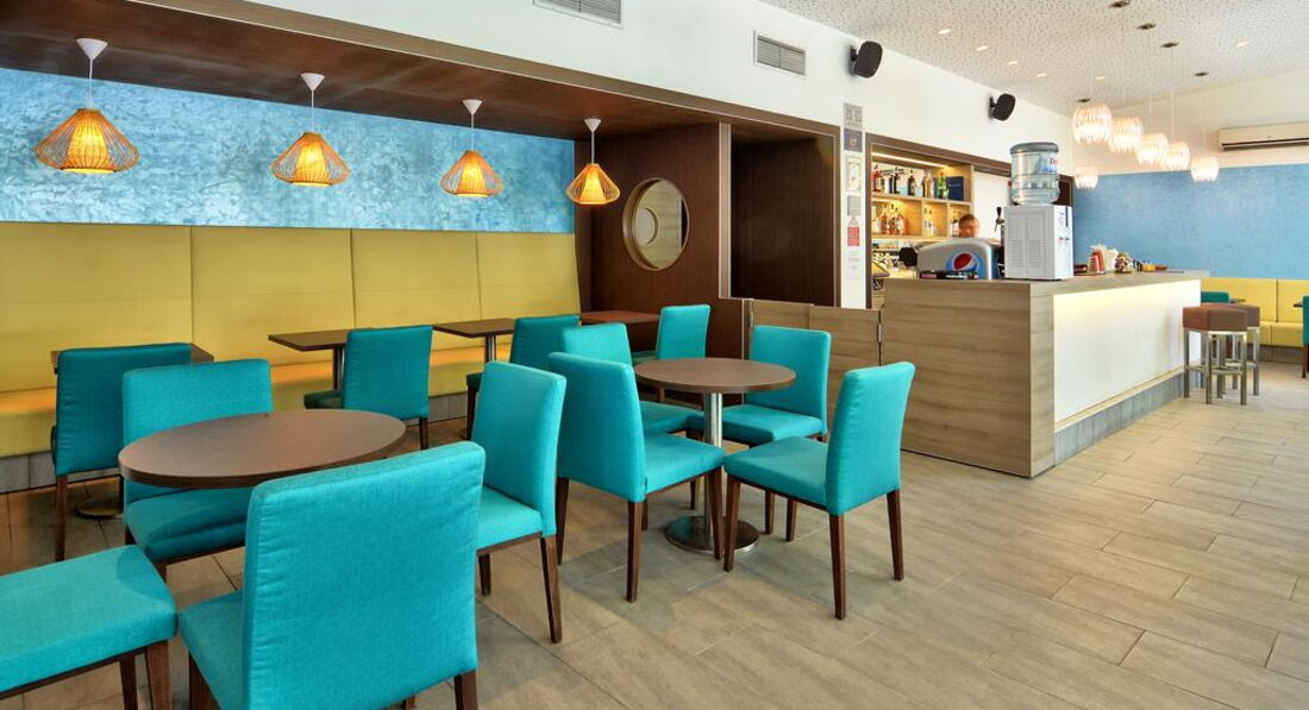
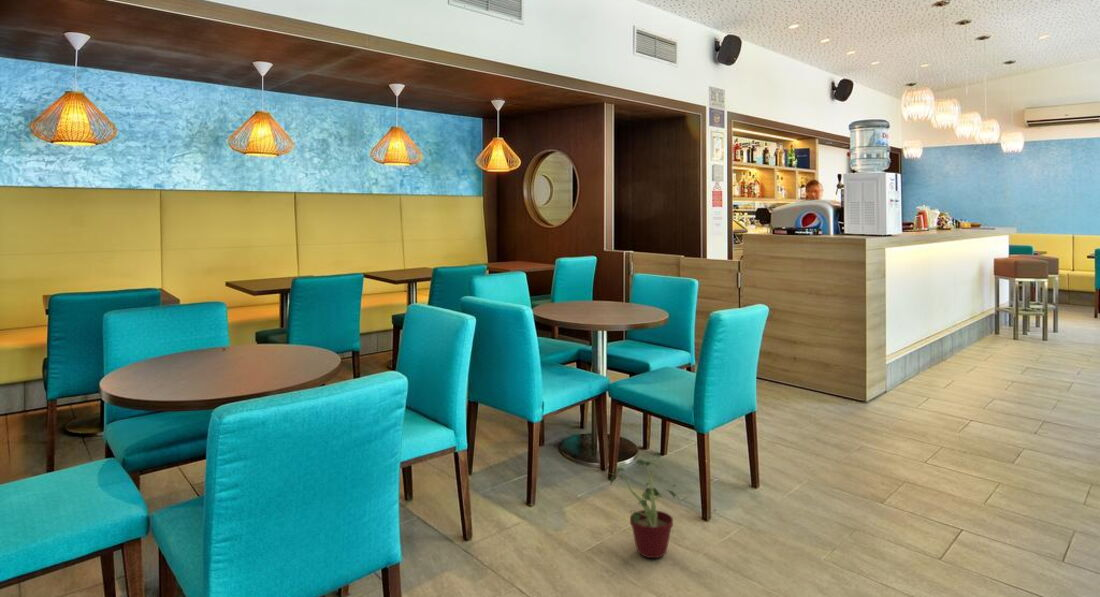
+ potted plant (639, 501)
